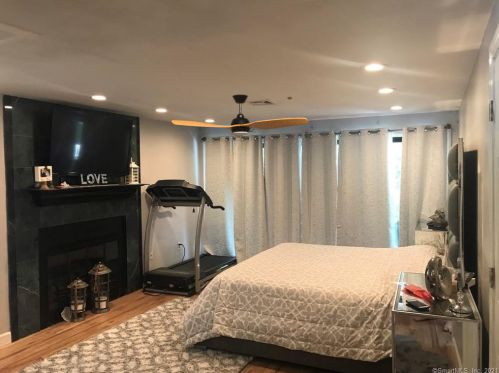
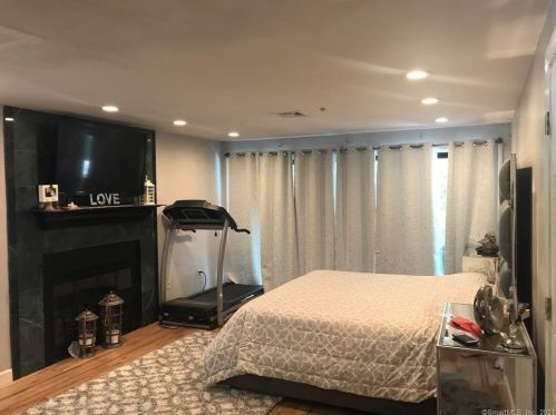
- electric fan (239, 118)
